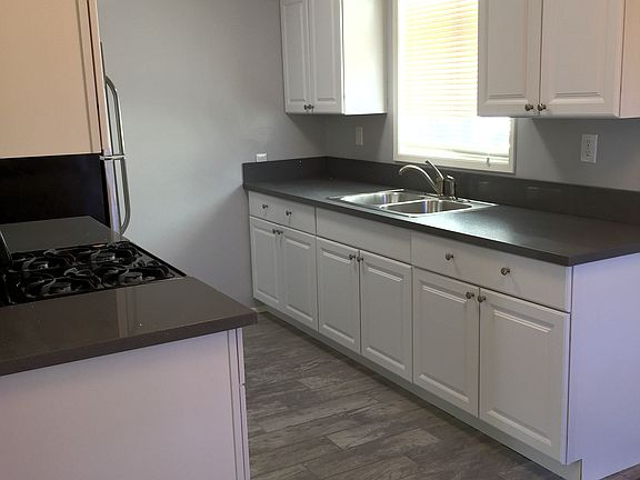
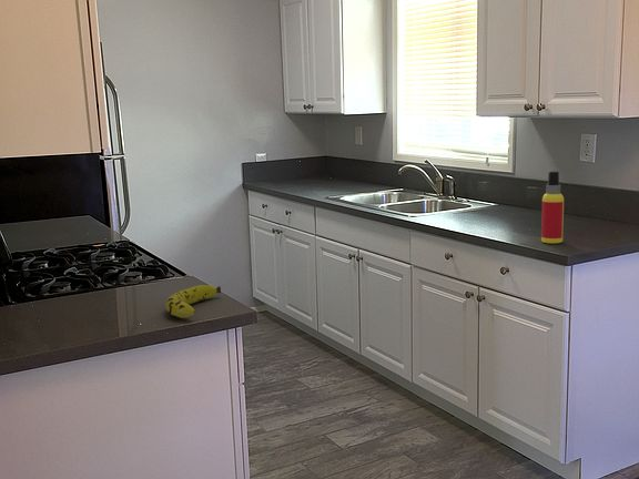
+ fruit (200, 299)
+ spray bottle (552, 206)
